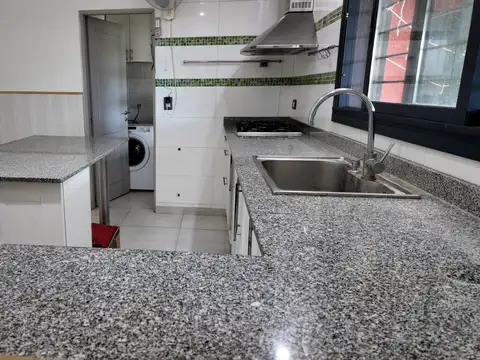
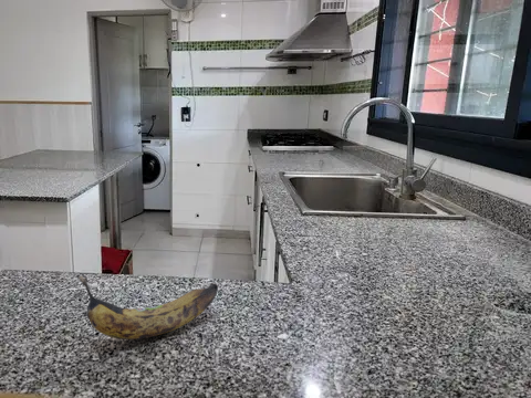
+ banana (157, 305)
